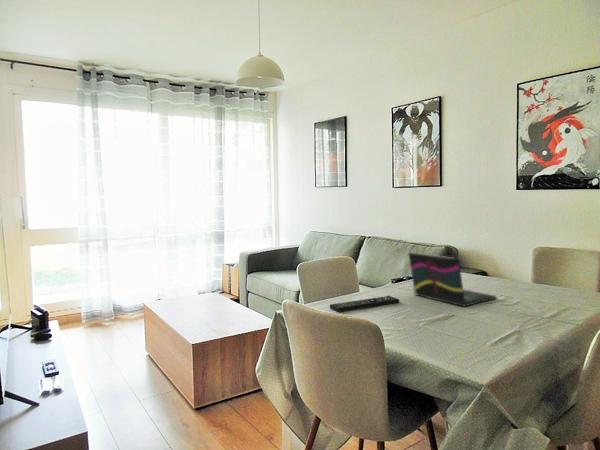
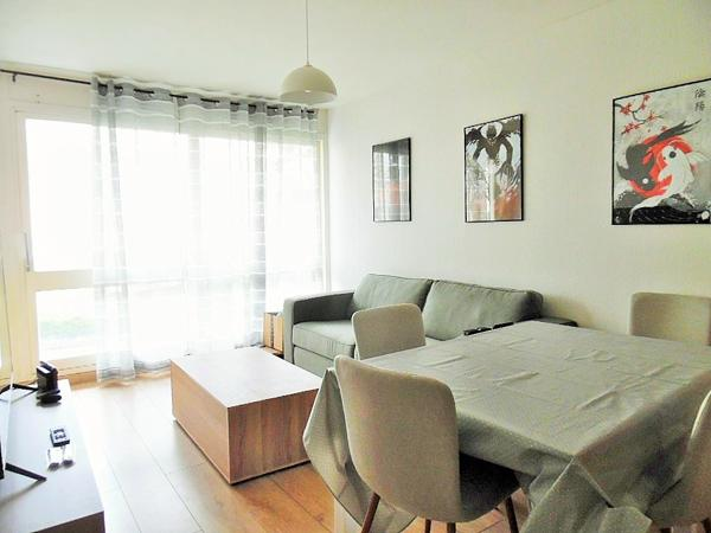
- remote control (365, 303)
- laptop (445, 273)
